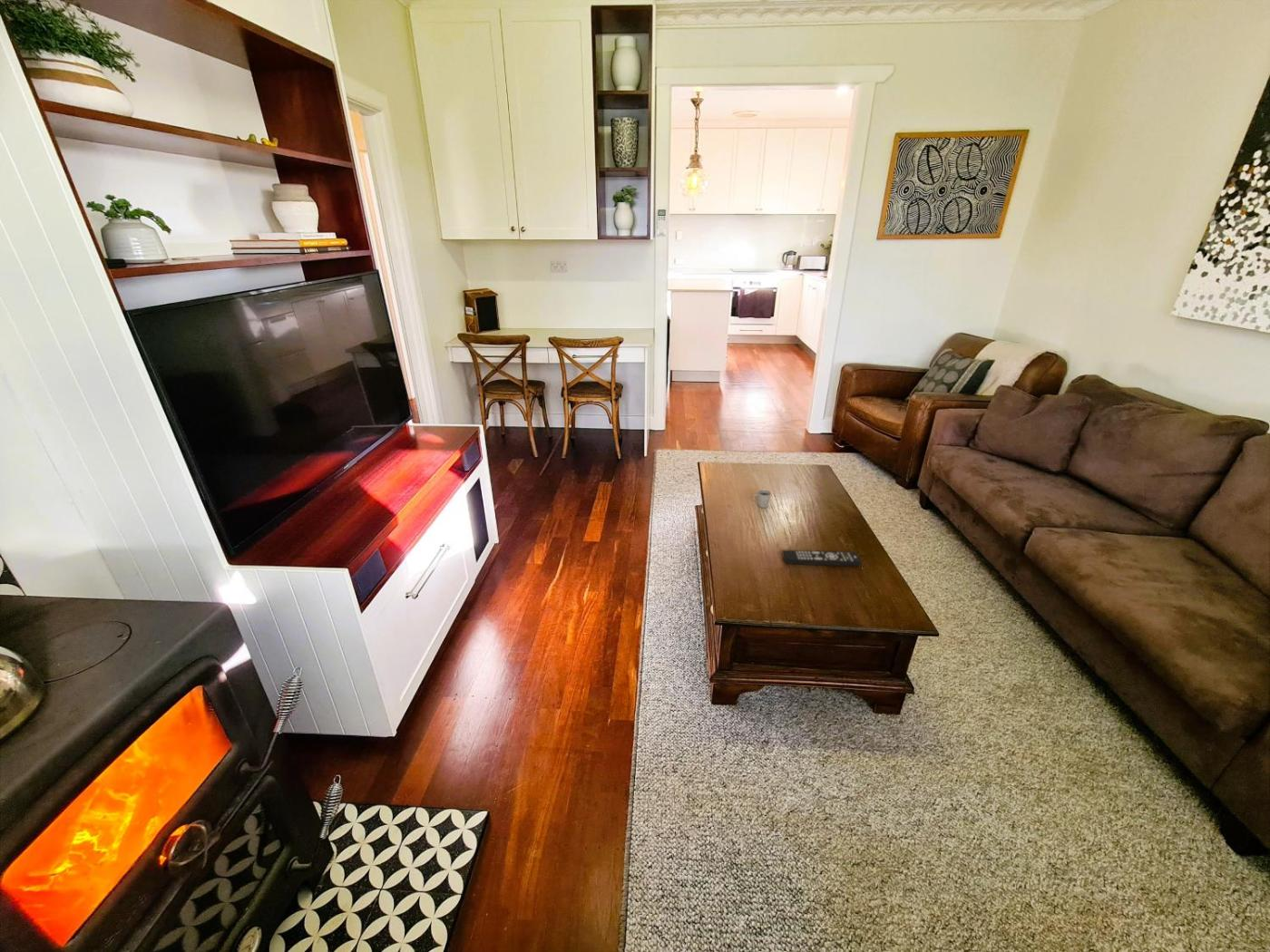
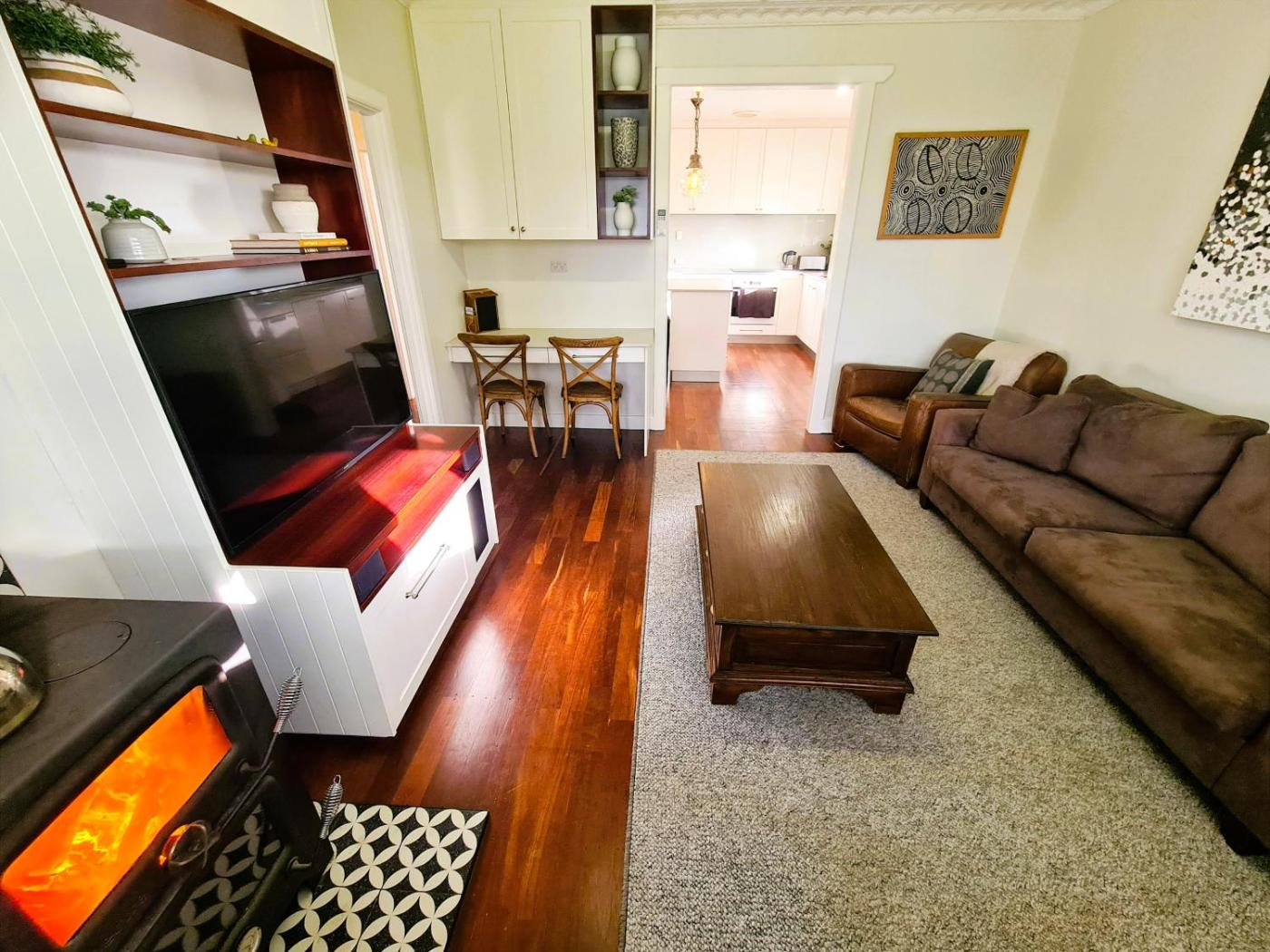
- remote control (821, 558)
- cup (762, 494)
